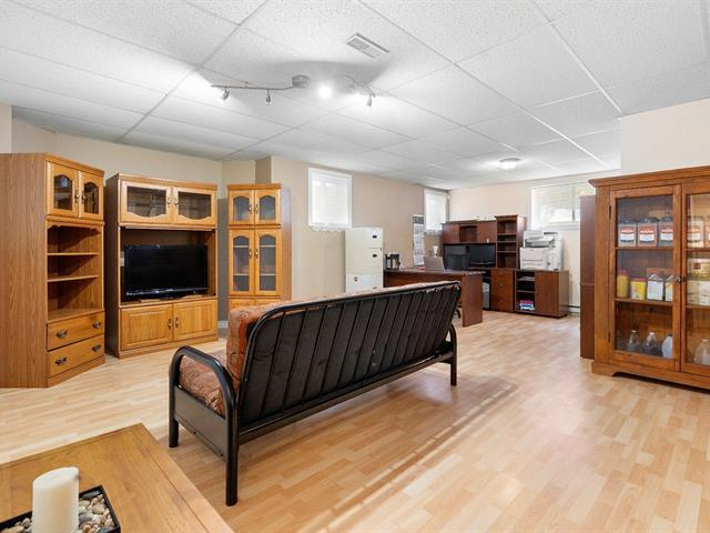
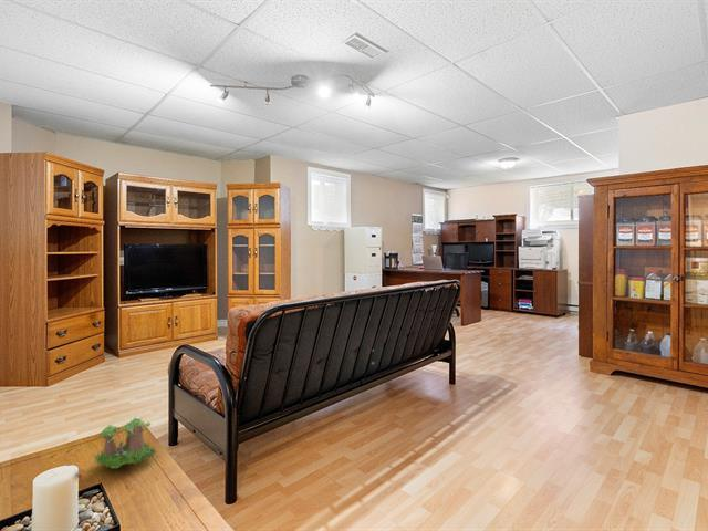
+ plant (126, 430)
